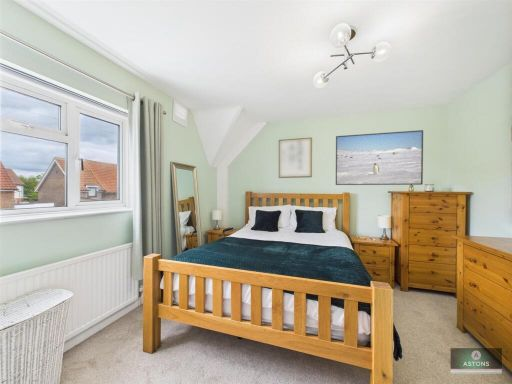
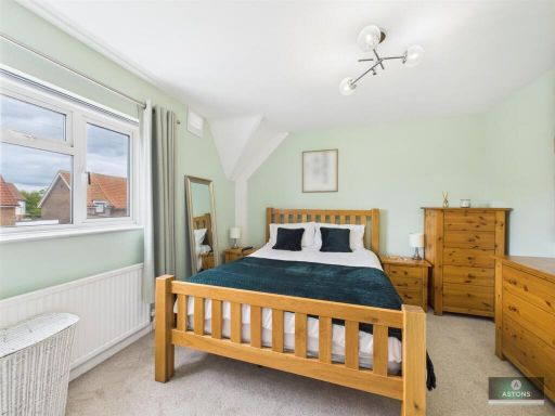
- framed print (376, 159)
